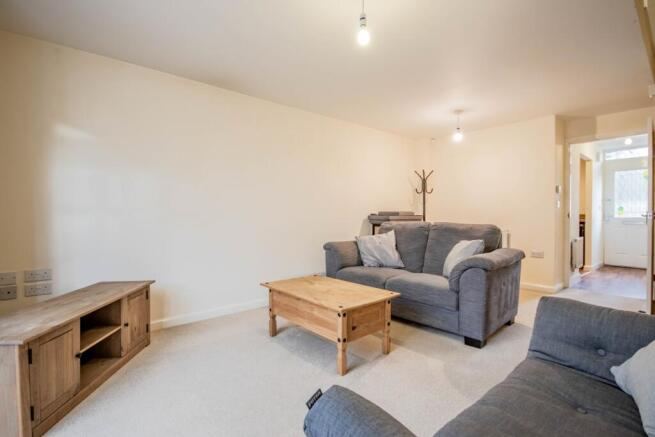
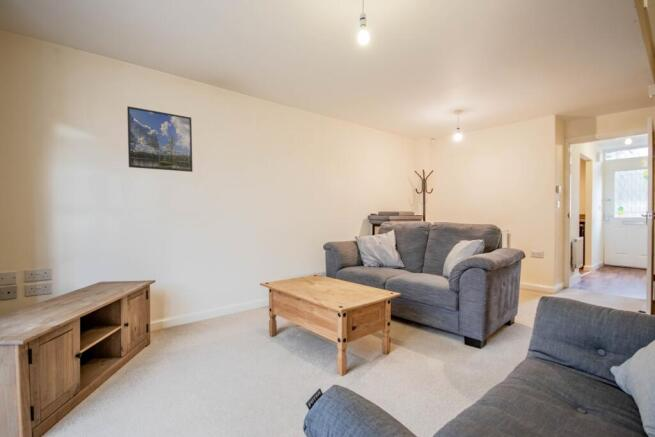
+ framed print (161, 141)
